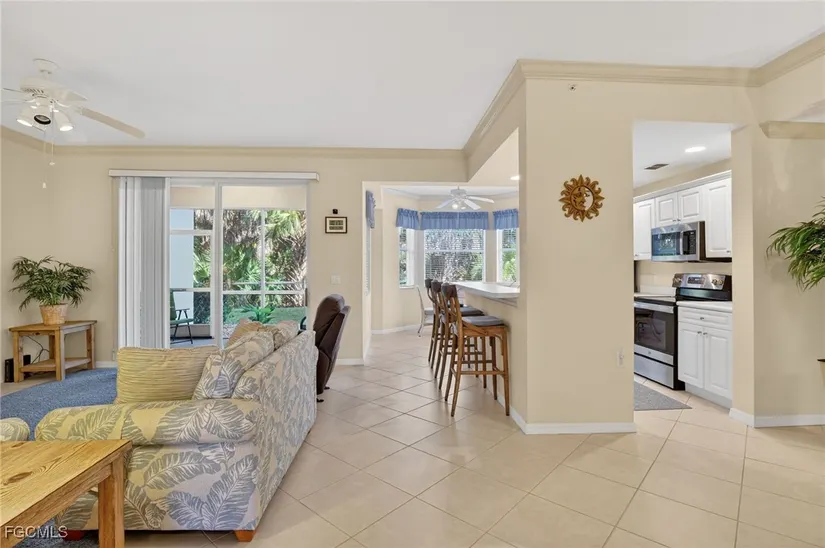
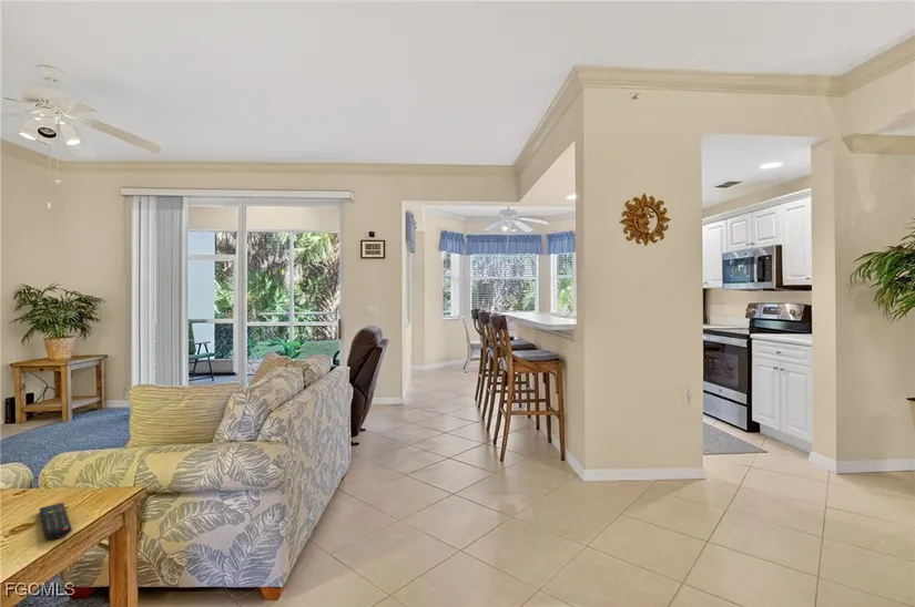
+ remote control (54, 519)
